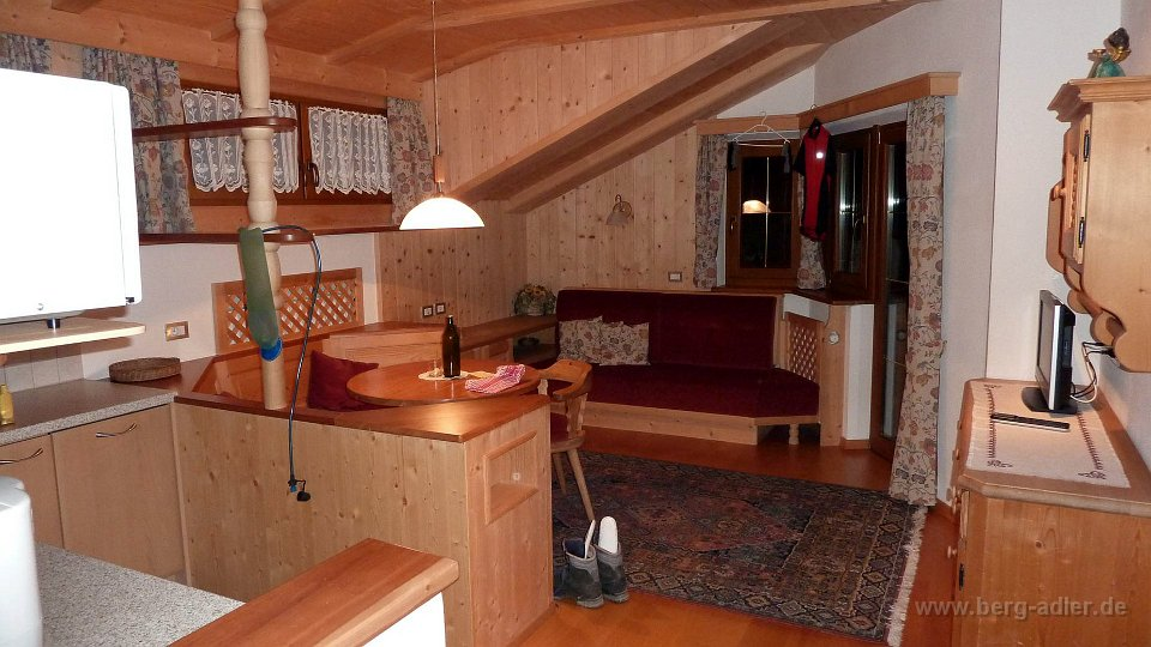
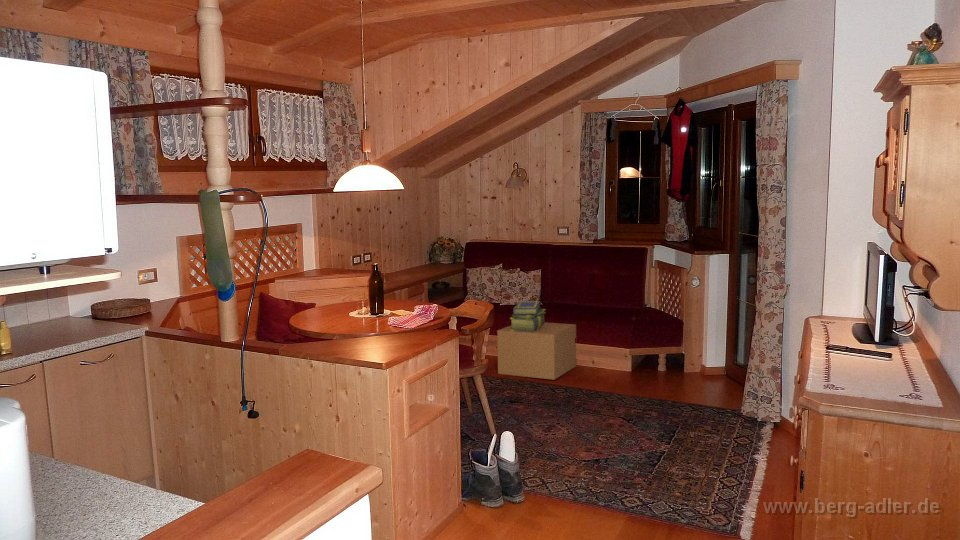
+ cardboard box (537, 348)
+ stack of books (528, 315)
